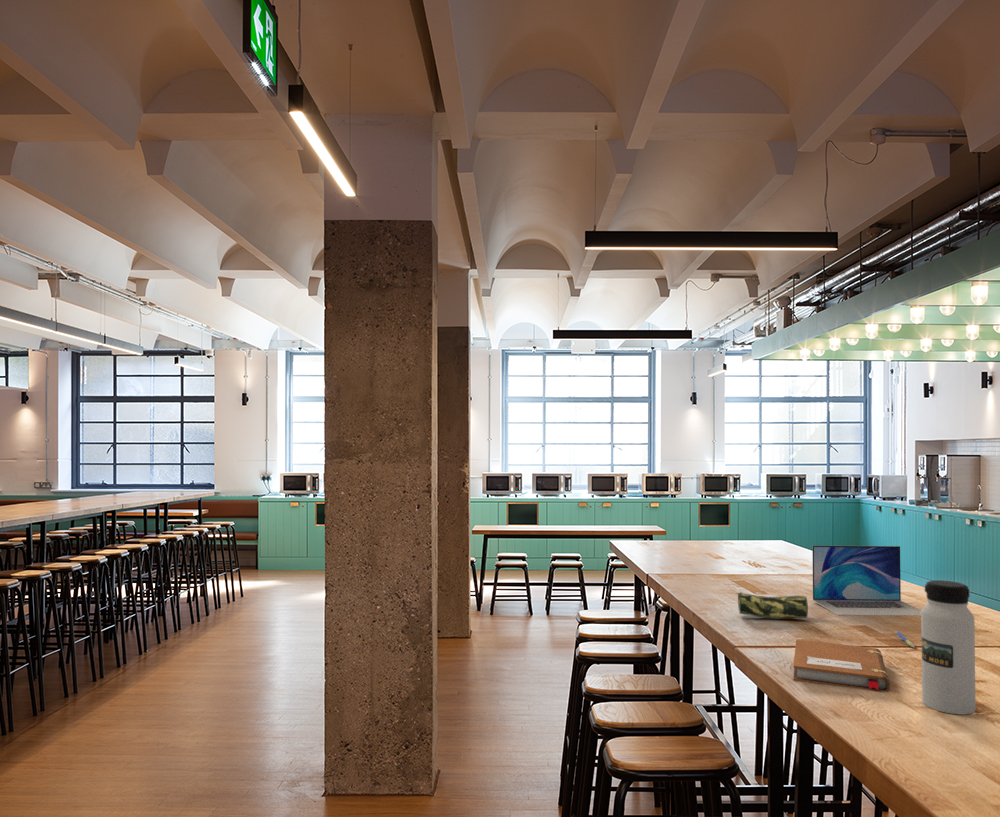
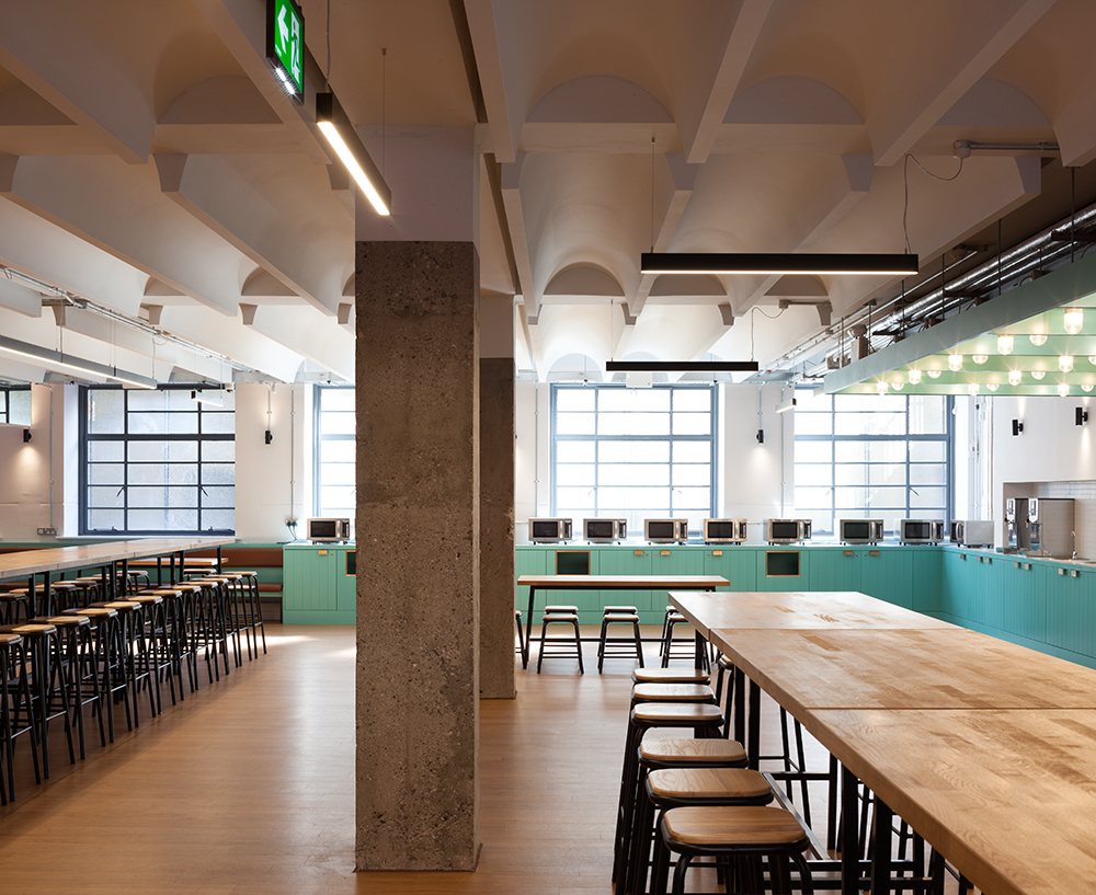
- laptop (870, 579)
- pen (905, 639)
- notebook (839, 664)
- water bottle (947, 644)
- pencil case (770, 605)
